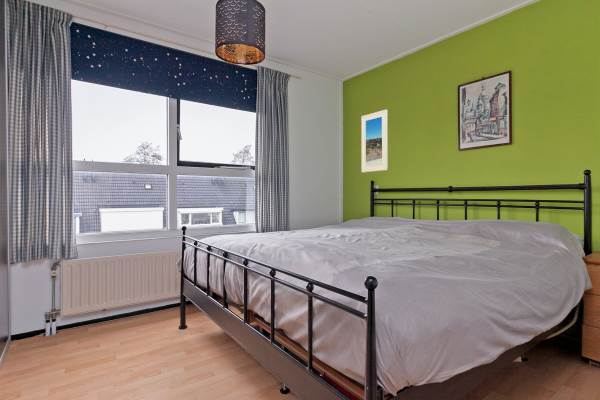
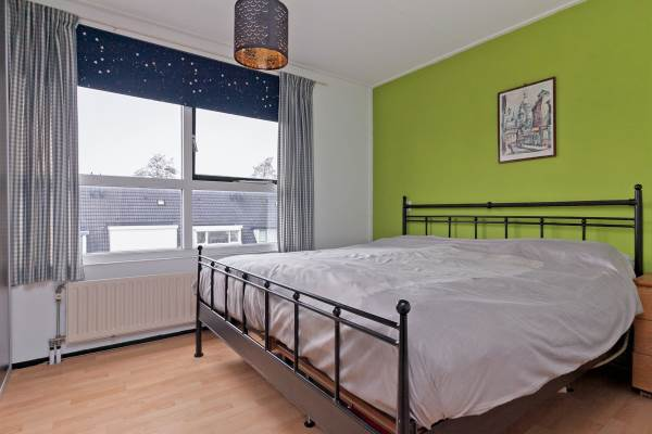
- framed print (374, 142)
